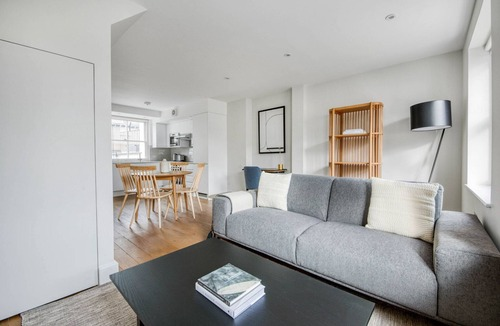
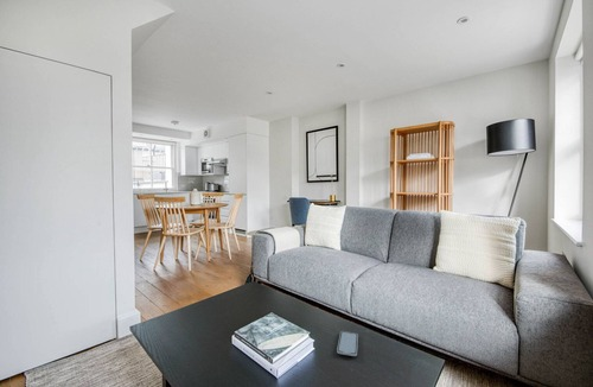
+ smartphone (347, 342)
